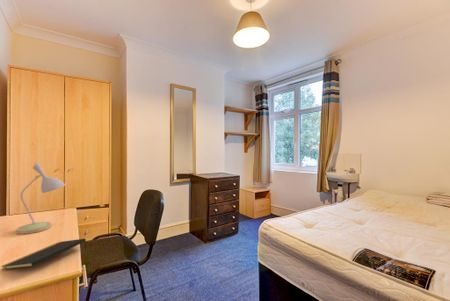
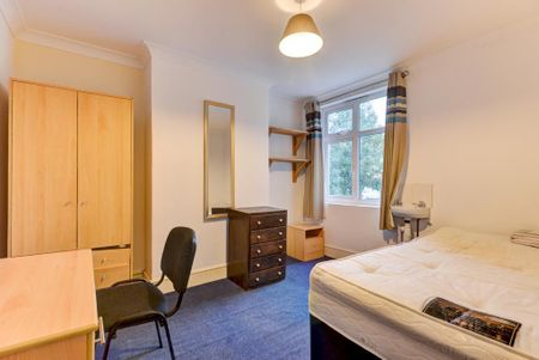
- desk lamp (42, 192)
- notepad (47, 252)
